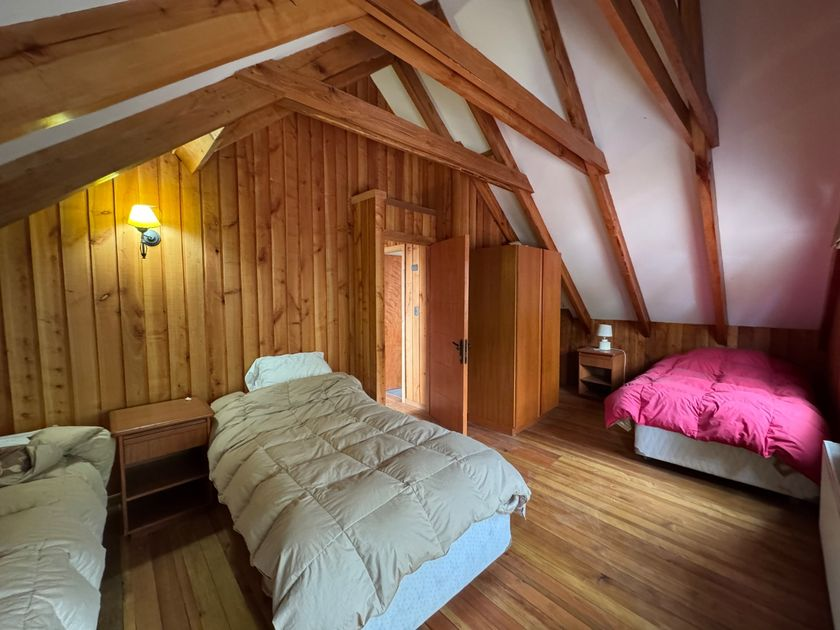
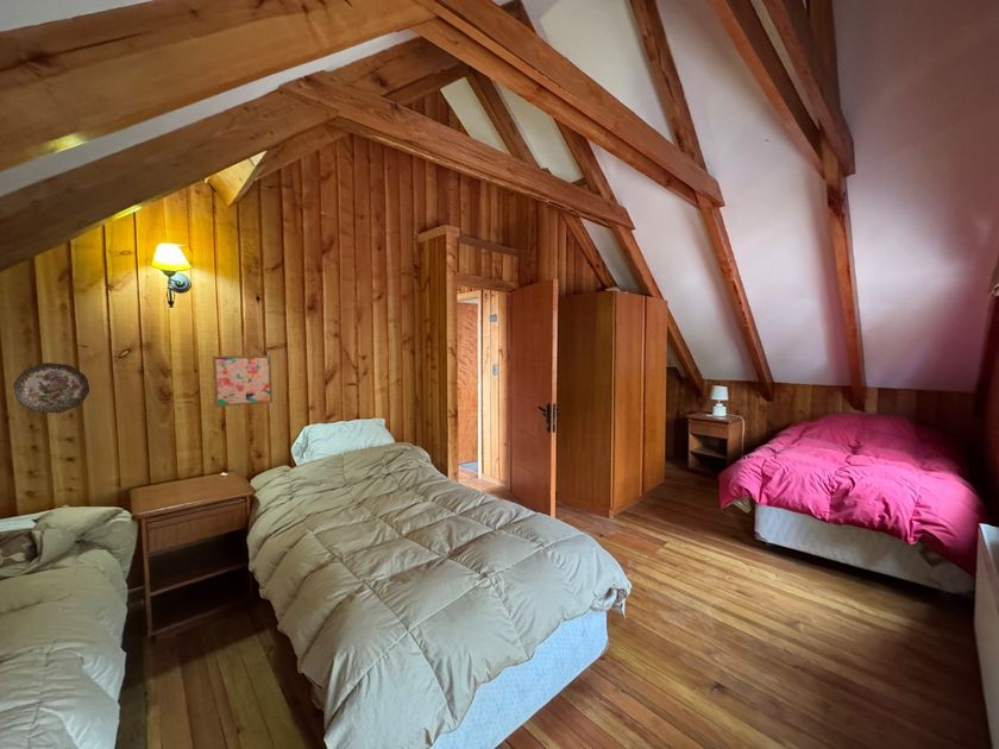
+ wall art (243, 379)
+ decorative plate (52, 388)
